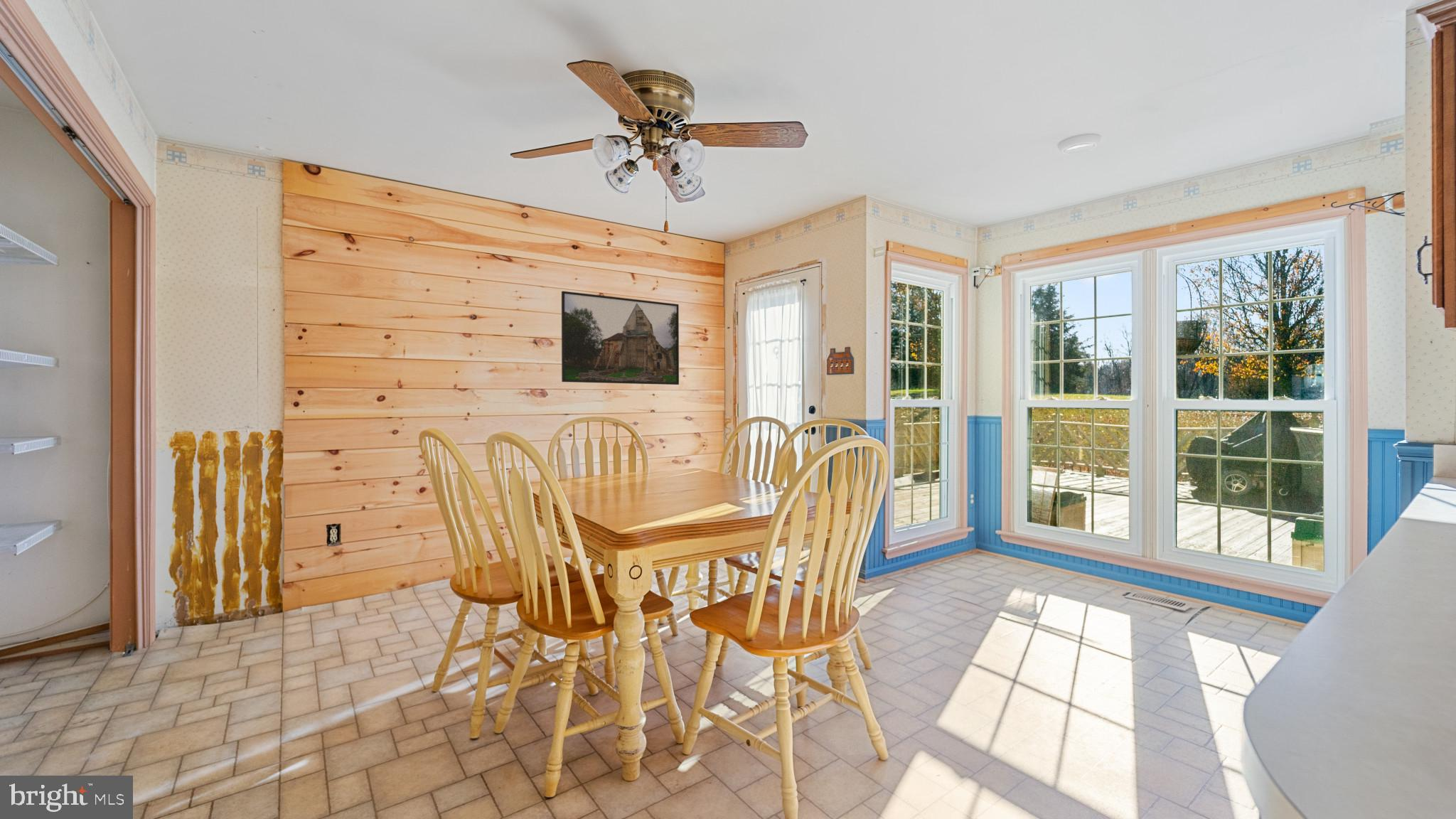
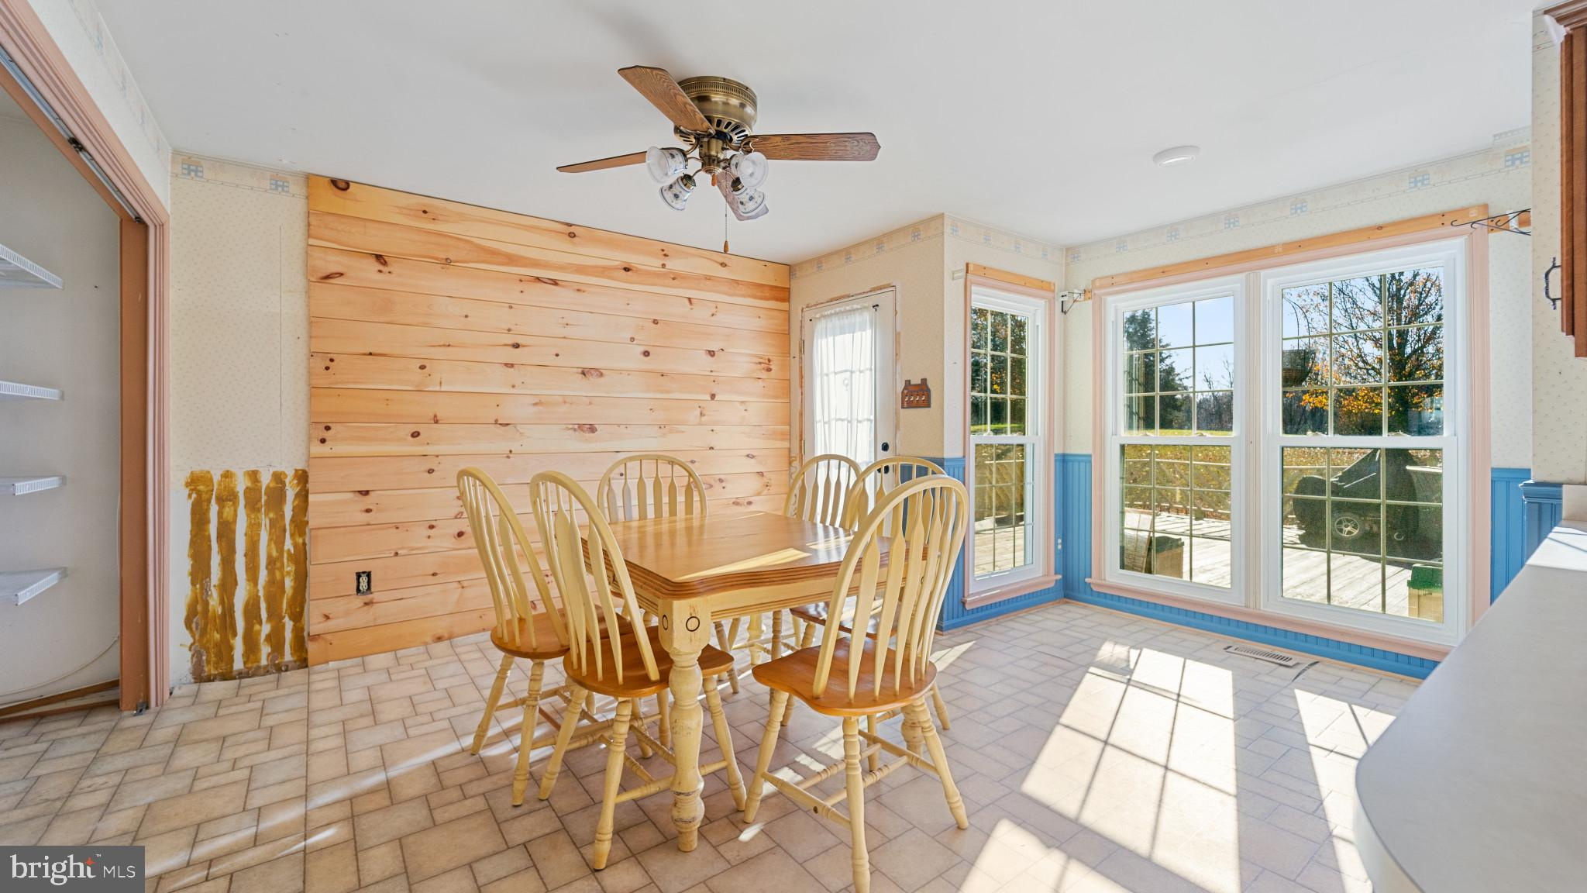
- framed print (623, 341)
